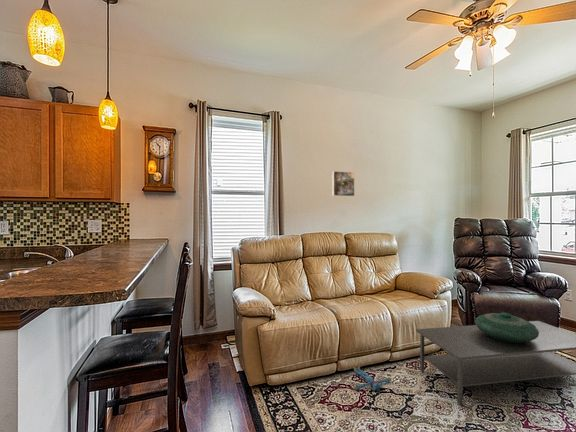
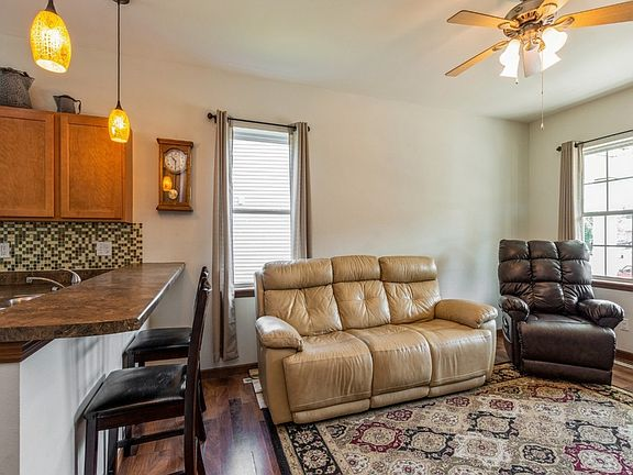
- coffee table (504, 357)
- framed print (343, 183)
- plush toy (367, 377)
- decorative bowl (505, 324)
